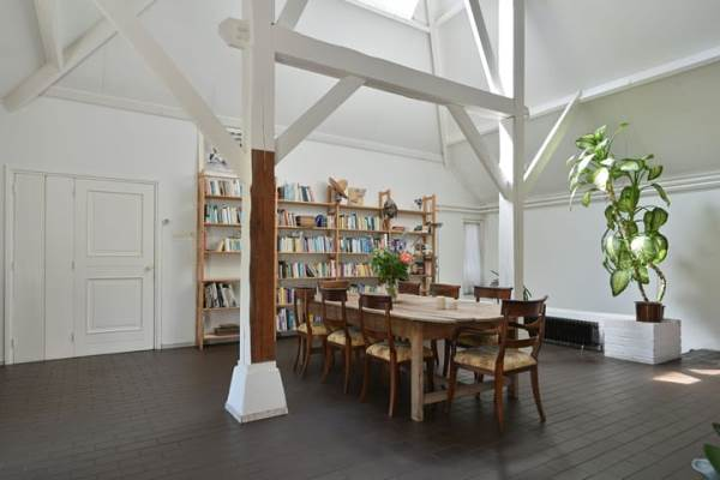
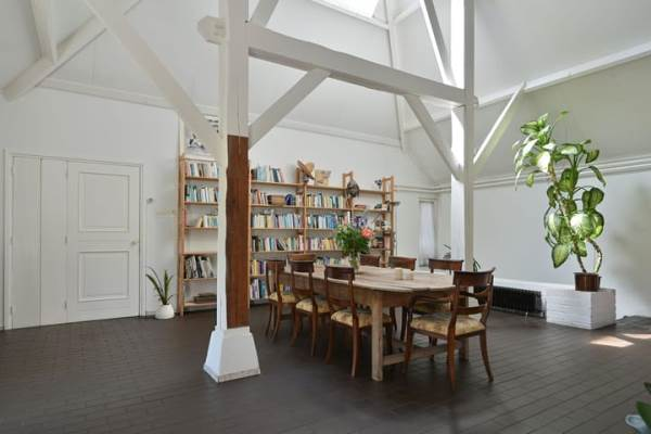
+ house plant (162, 291)
